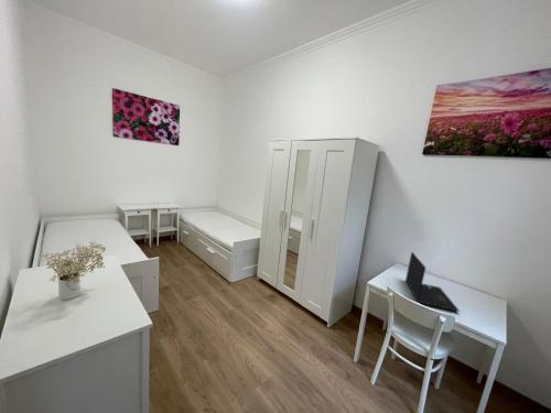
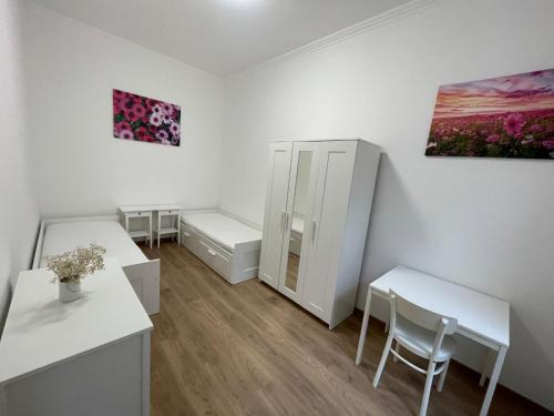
- laptop (432, 285)
